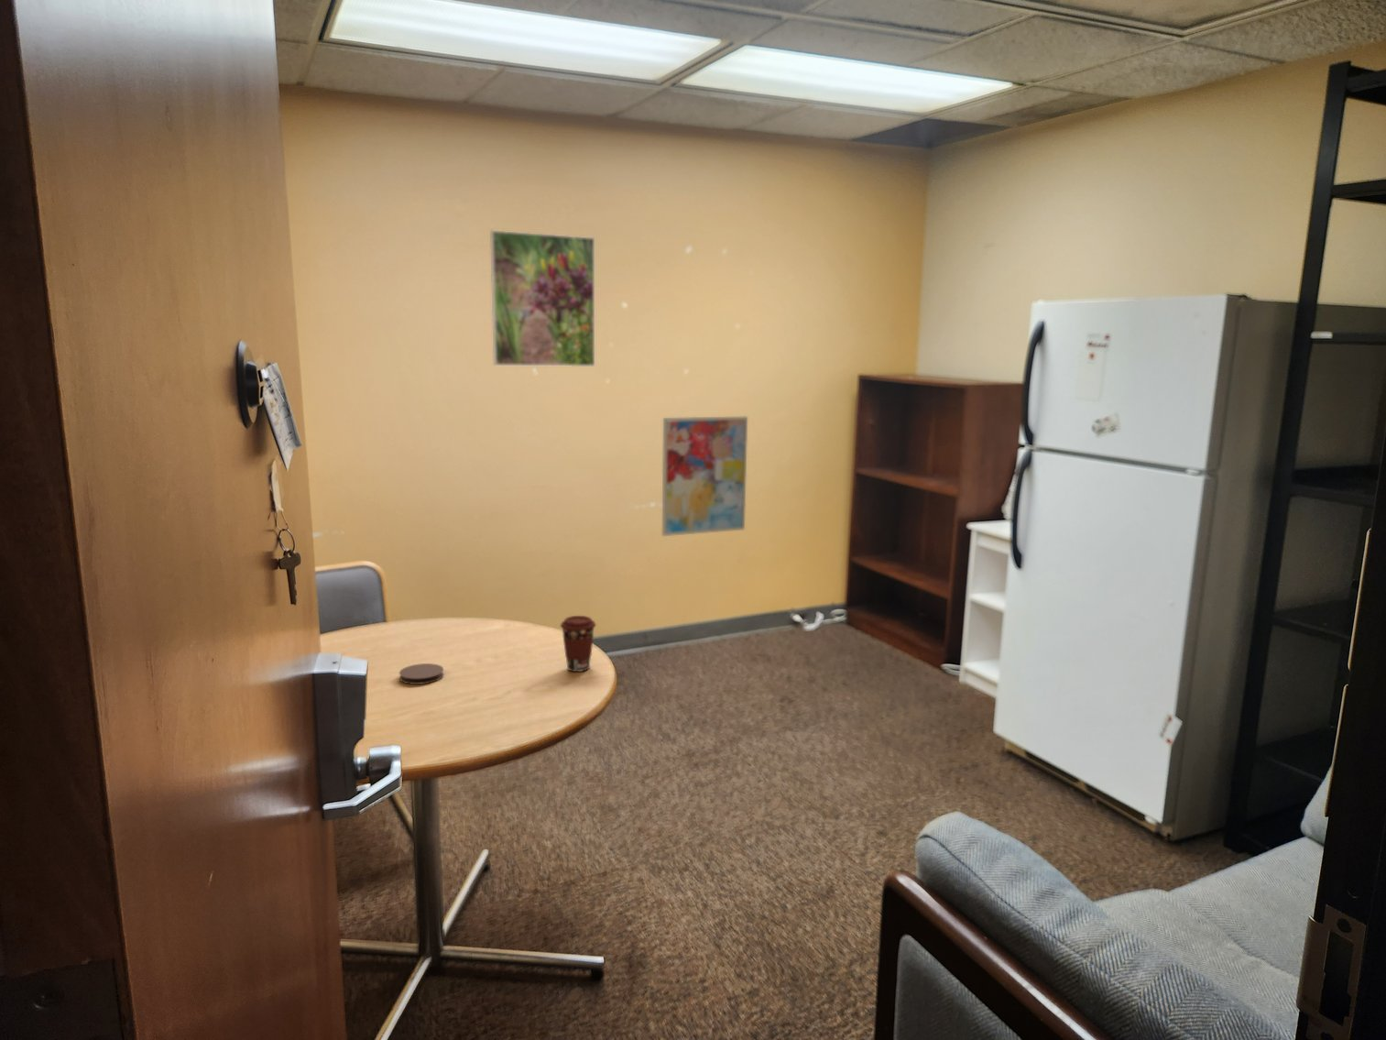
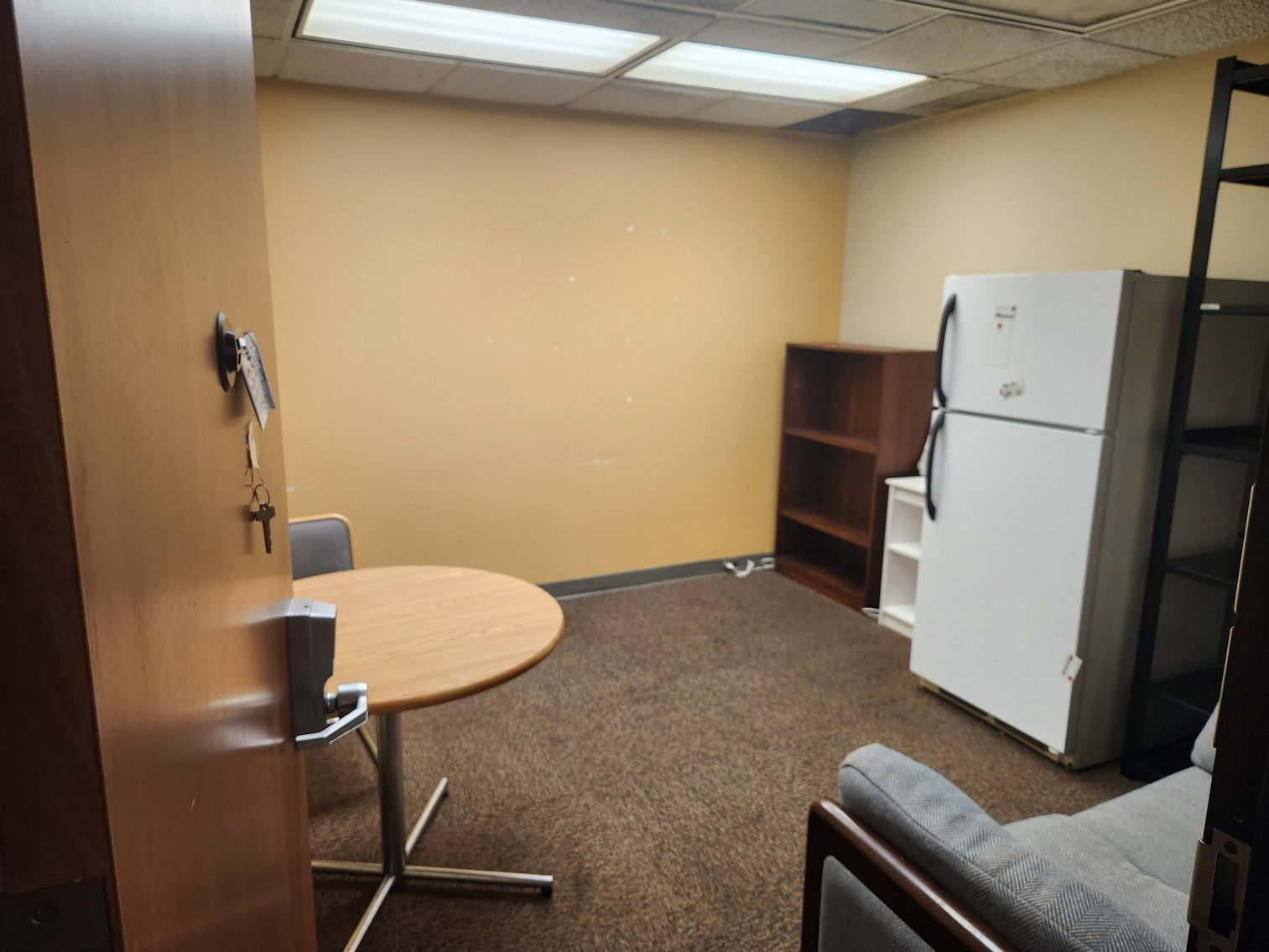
- coaster (422, 673)
- wall art (704, 475)
- coffee cup (578, 643)
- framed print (544, 300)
